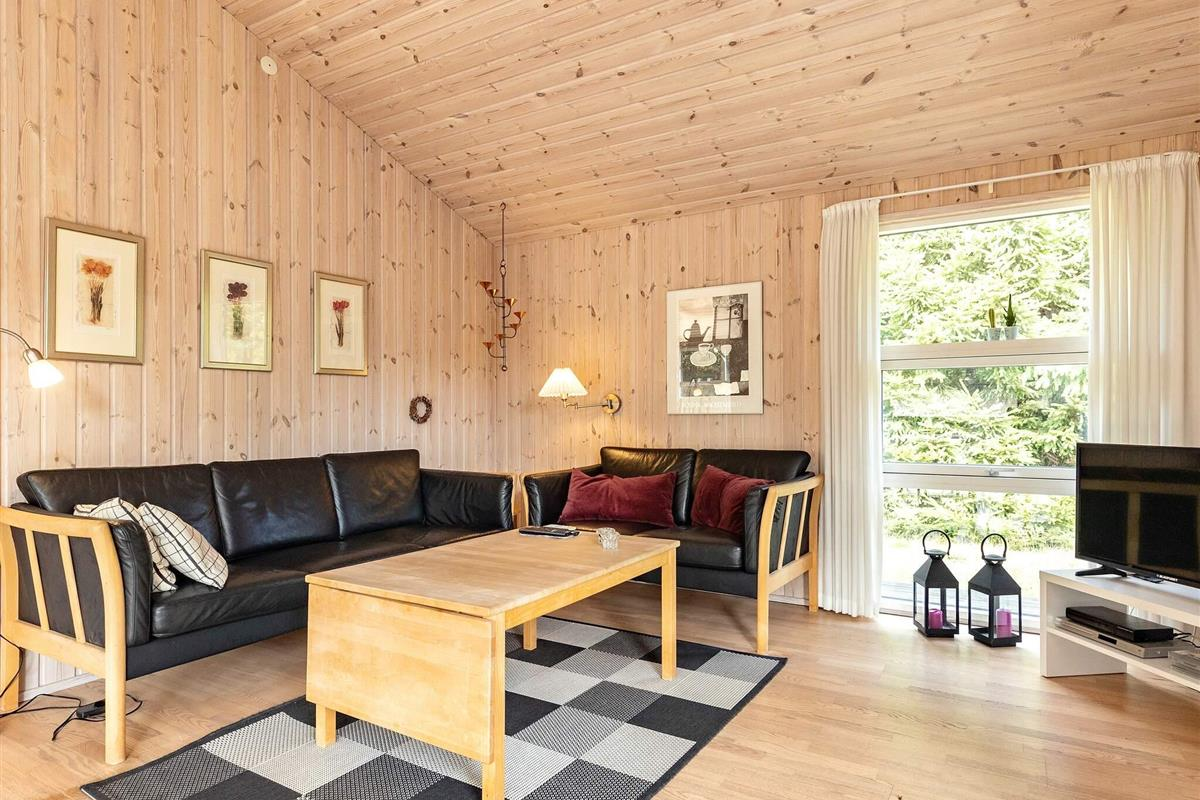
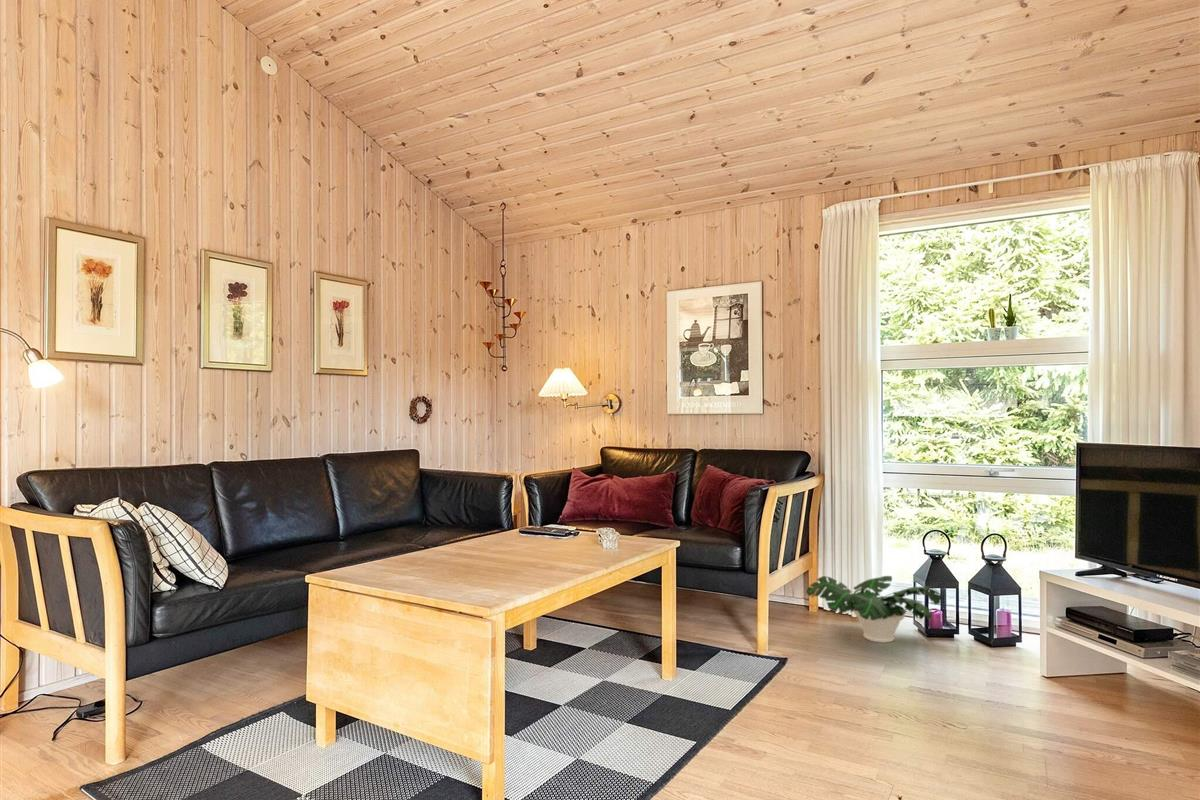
+ potted plant (869, 611)
